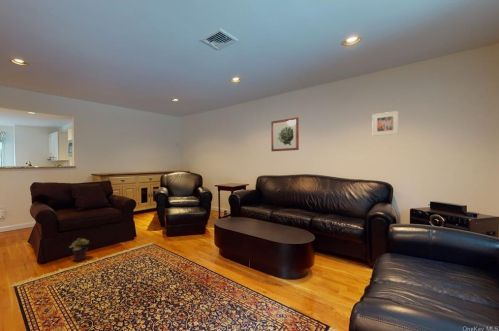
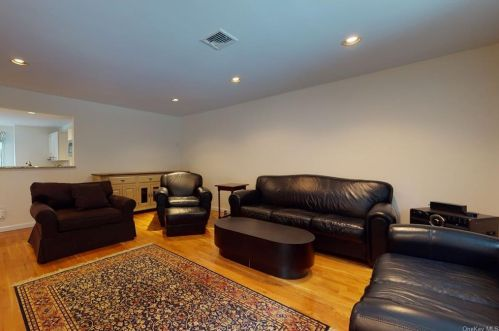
- wall art (284, 135)
- potted plant (79, 248)
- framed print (385, 124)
